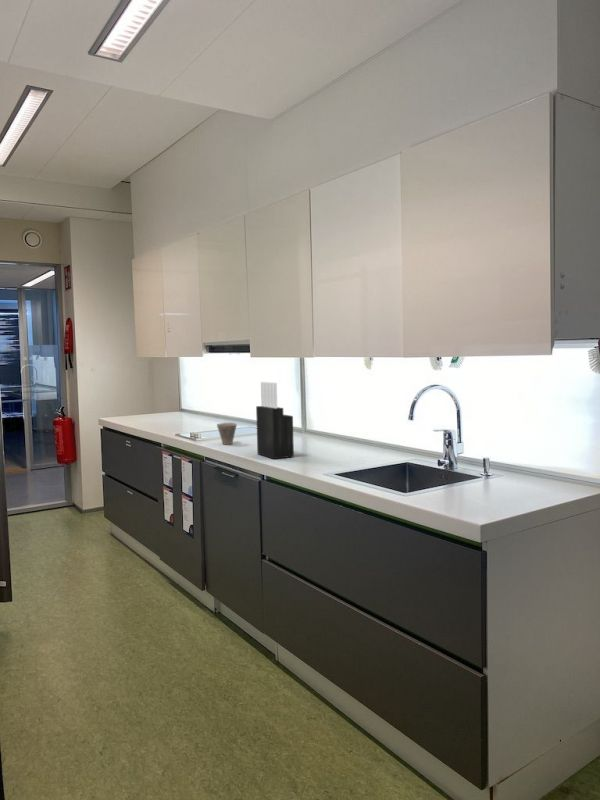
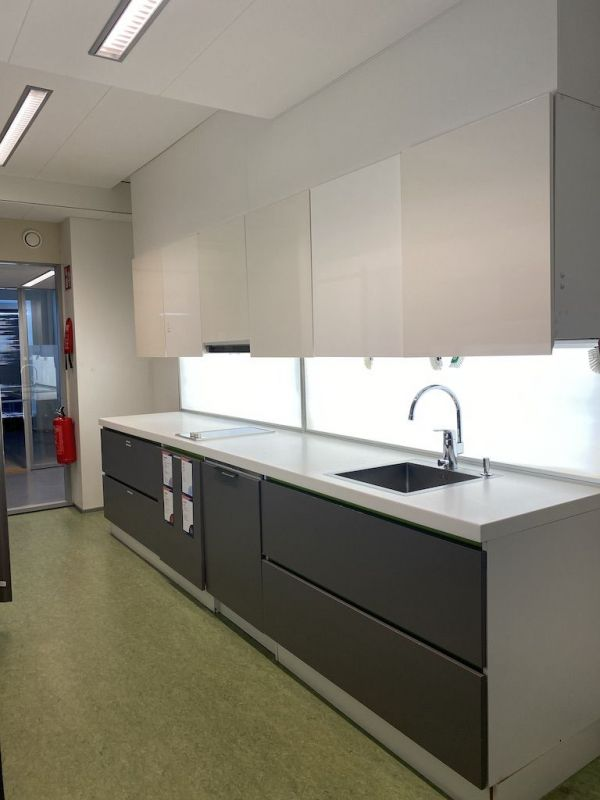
- knife block (276, 418)
- cup (227, 433)
